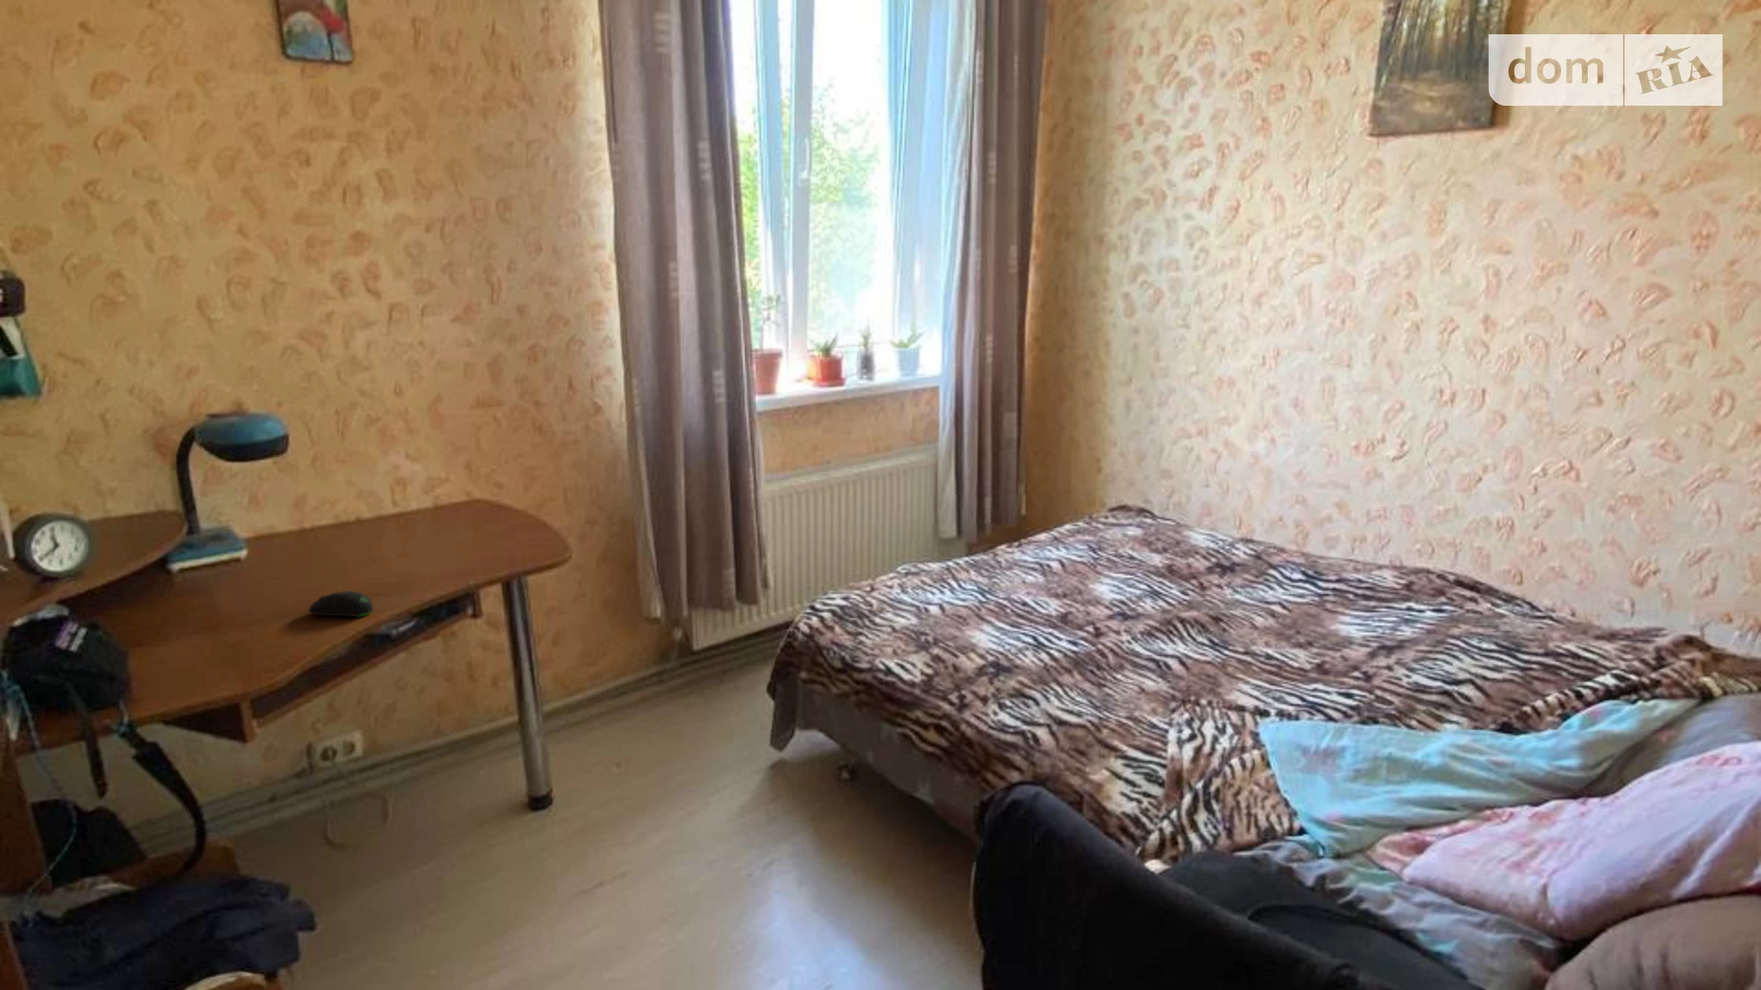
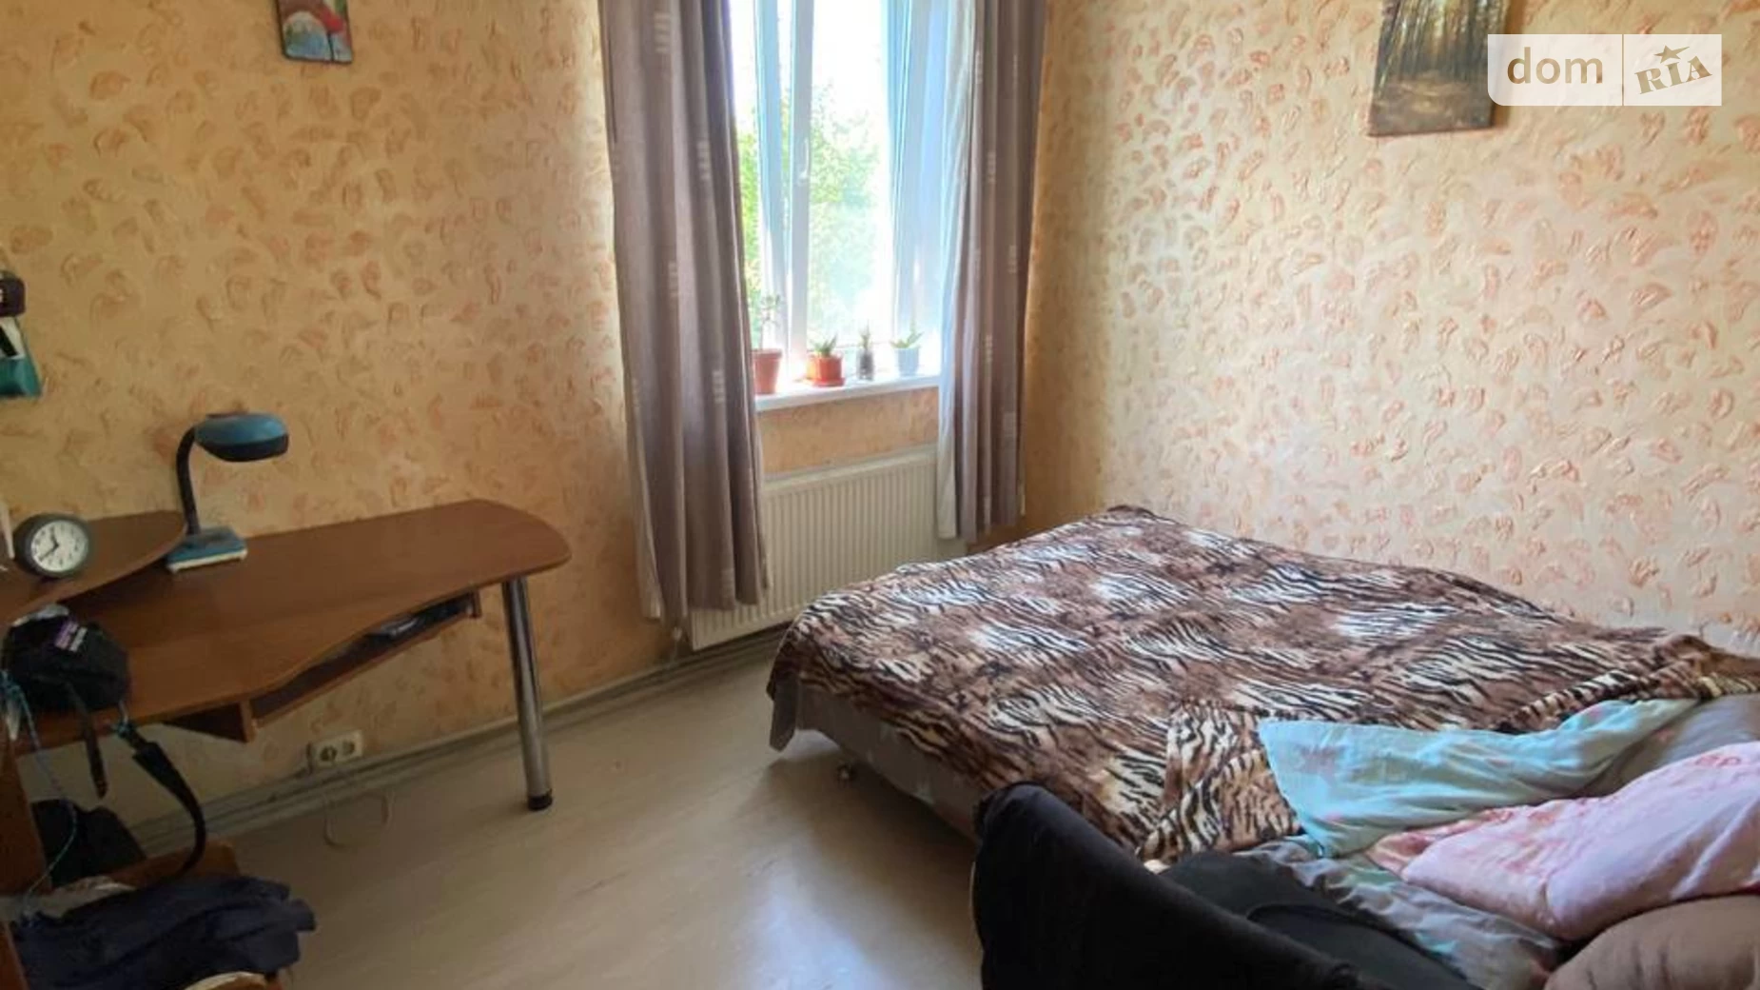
- computer mouse (341, 602)
